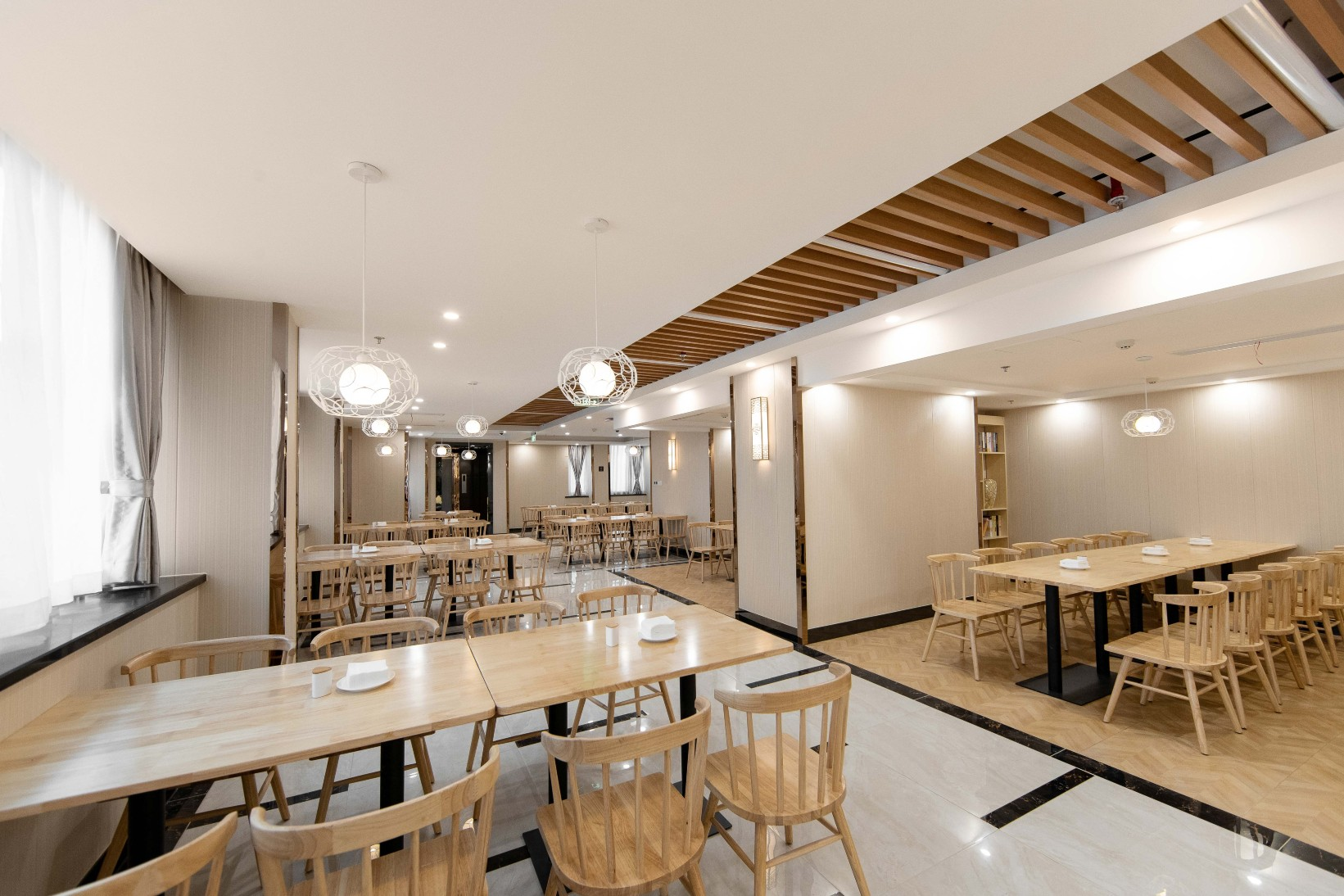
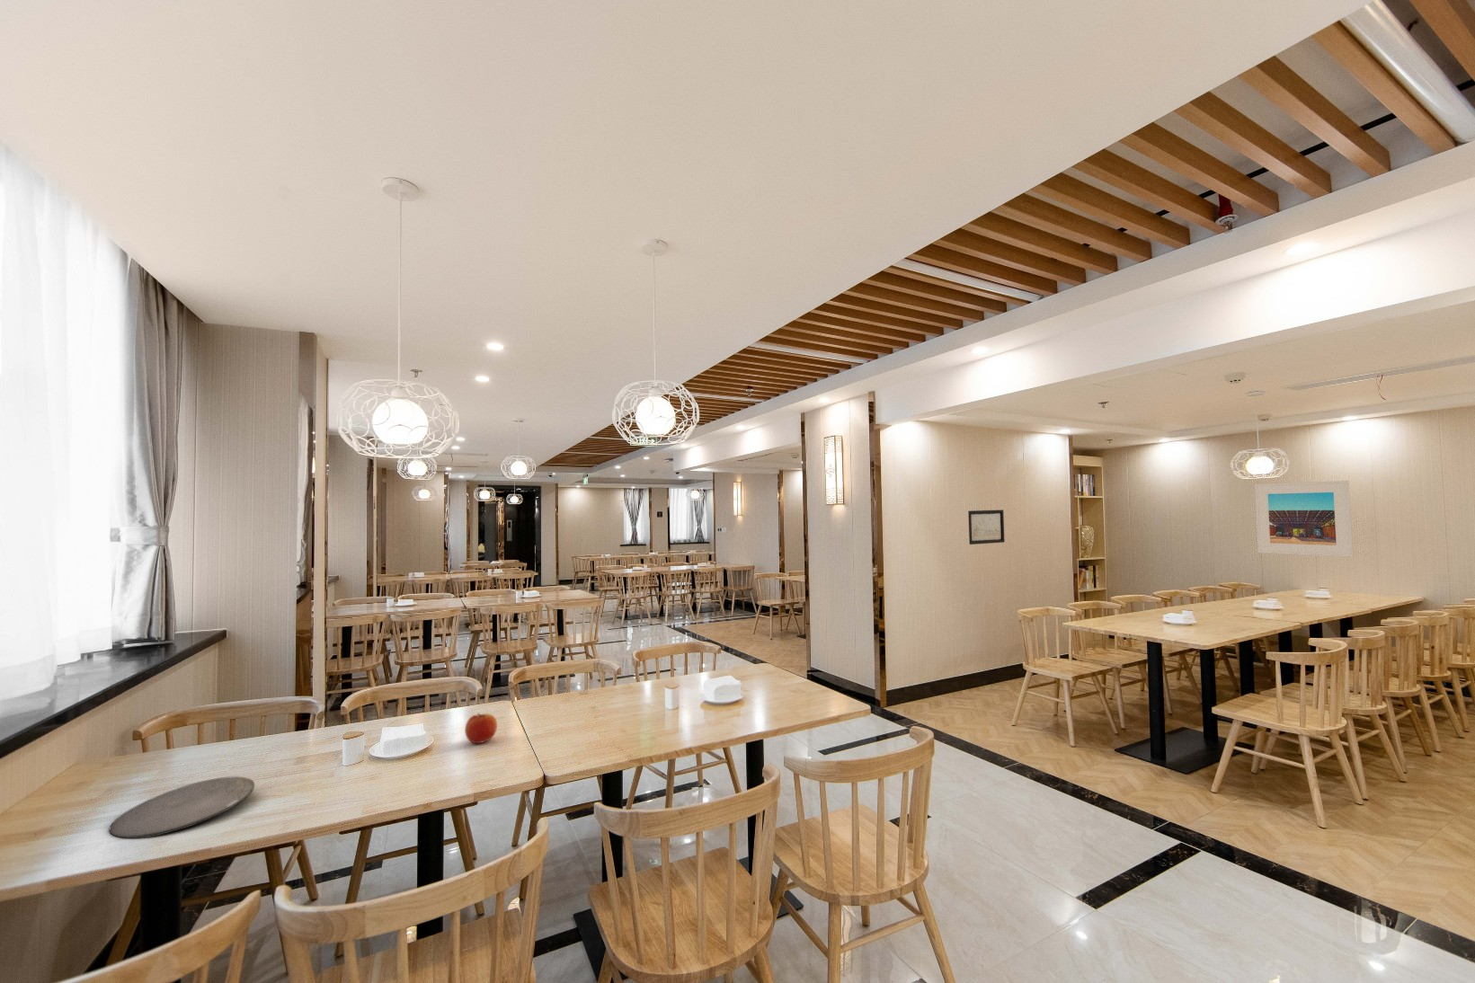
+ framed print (1301, 519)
+ wall art (986, 527)
+ plate (187, 805)
+ fruit (481, 726)
